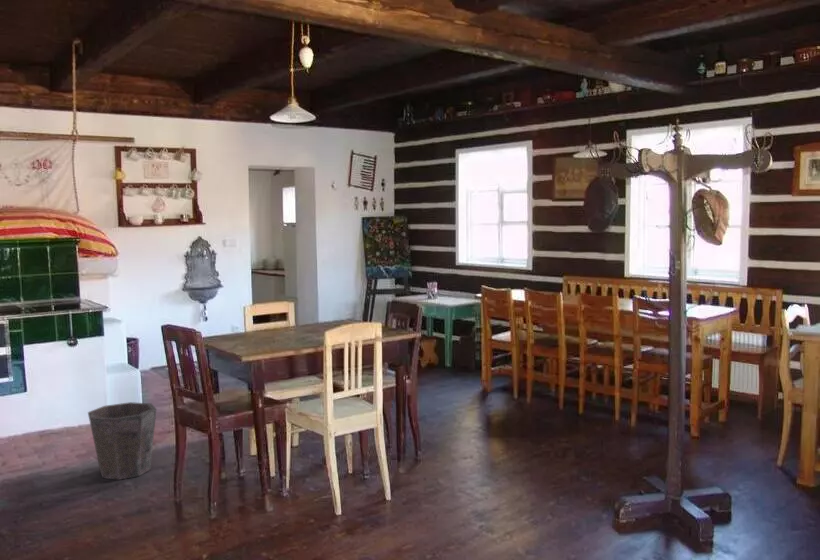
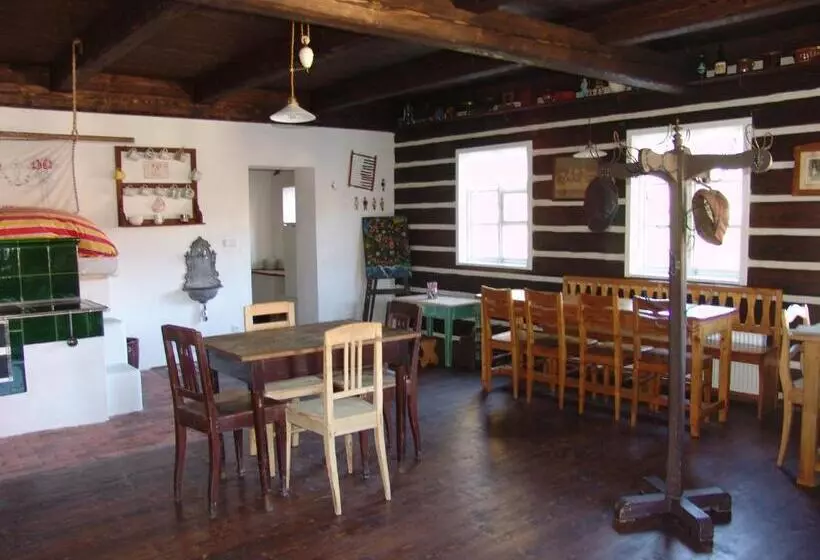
- waste bin (123, 441)
